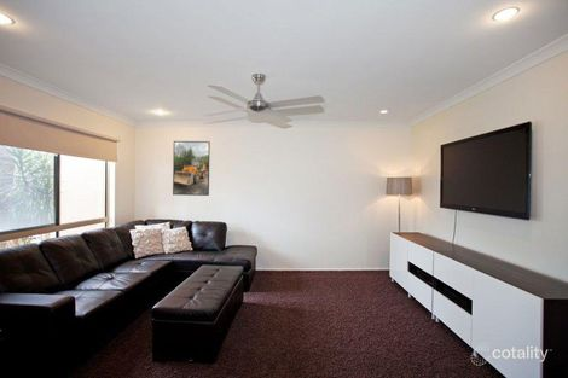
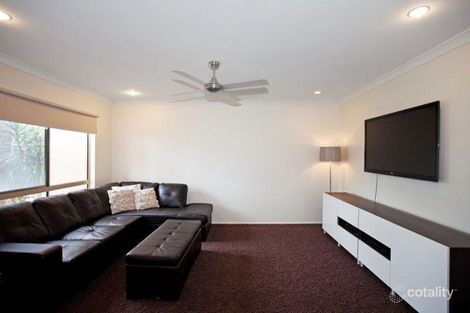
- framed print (191, 168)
